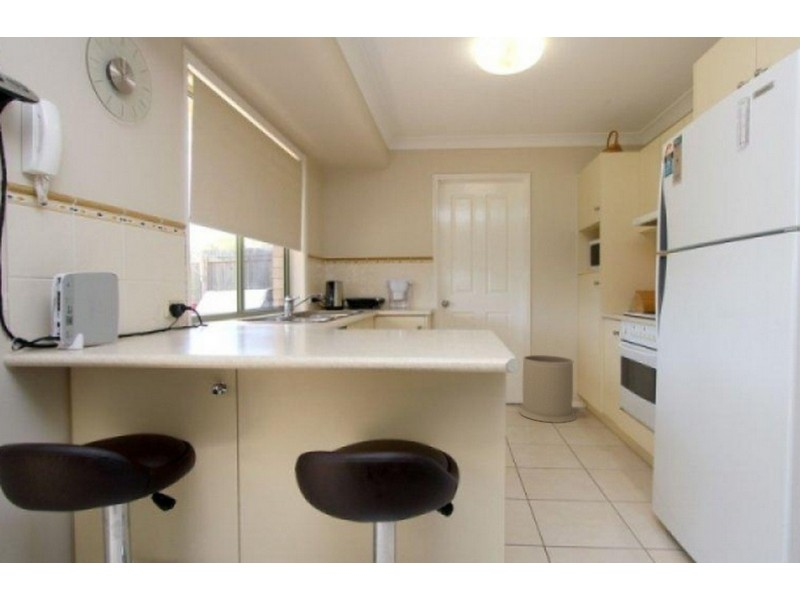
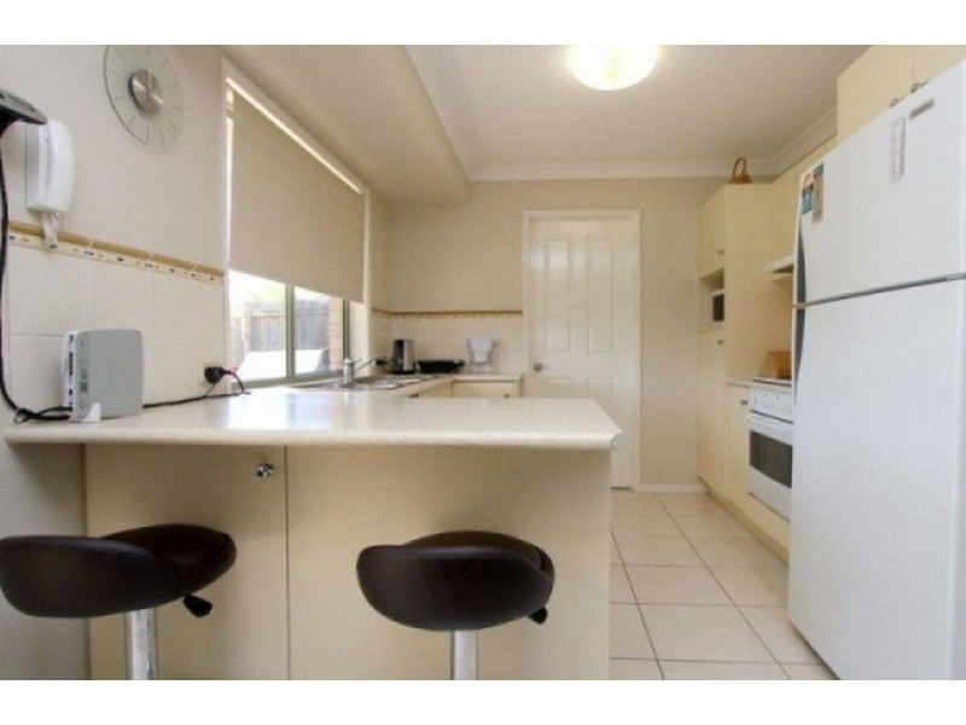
- trash can (547, 386)
